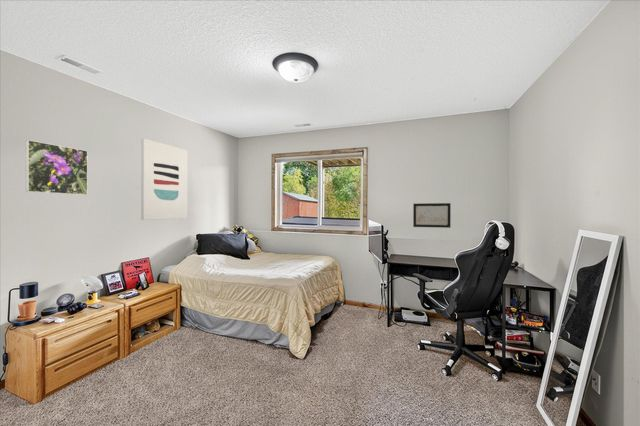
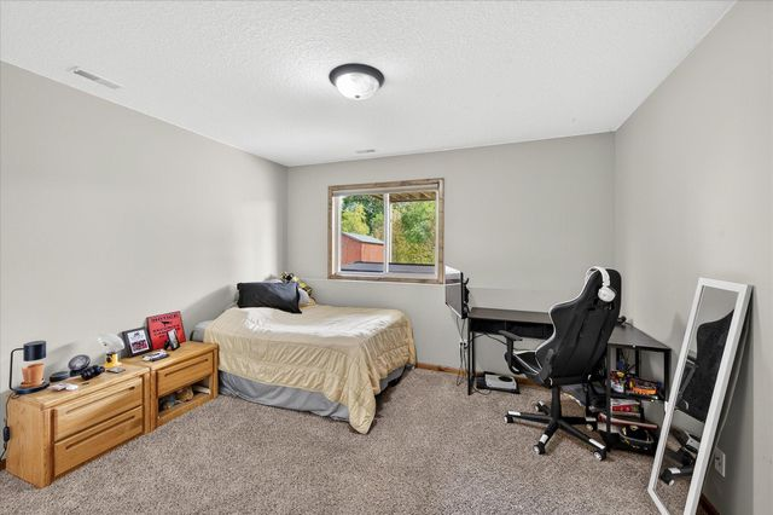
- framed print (59, 169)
- wall art (431, 215)
- wall art (166, 182)
